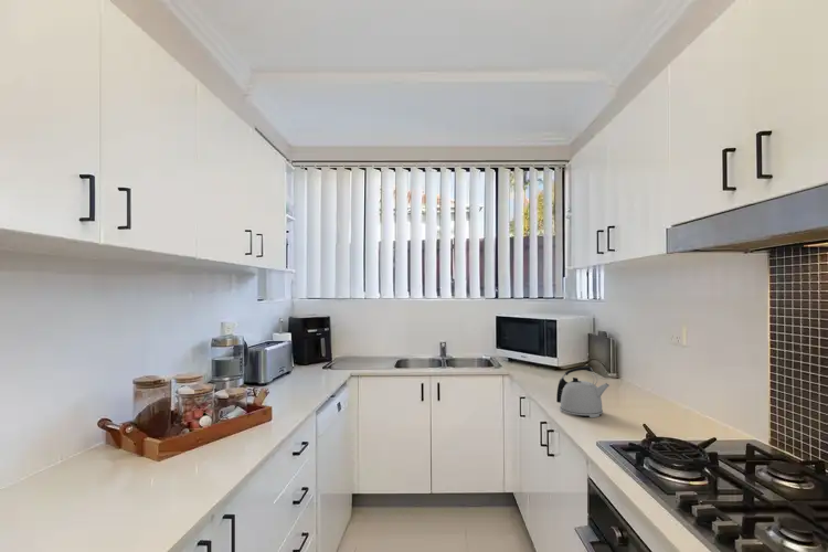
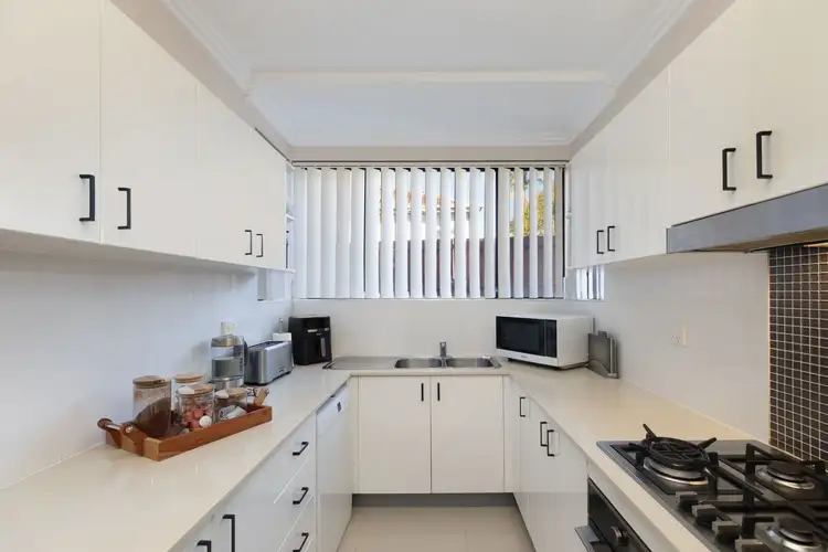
- kettle (582, 389)
